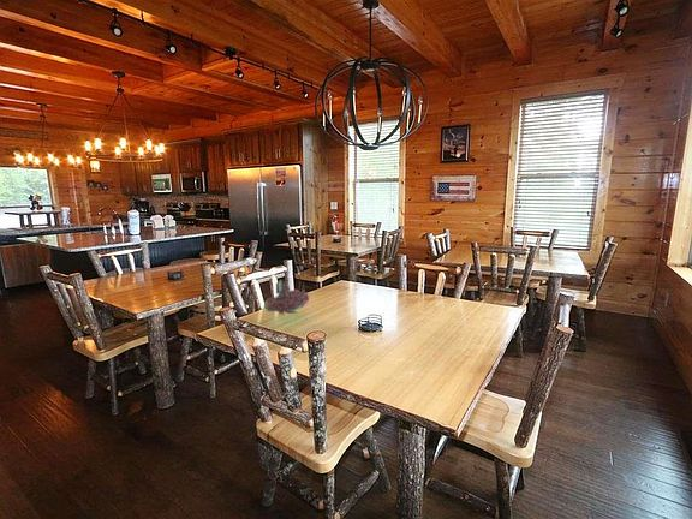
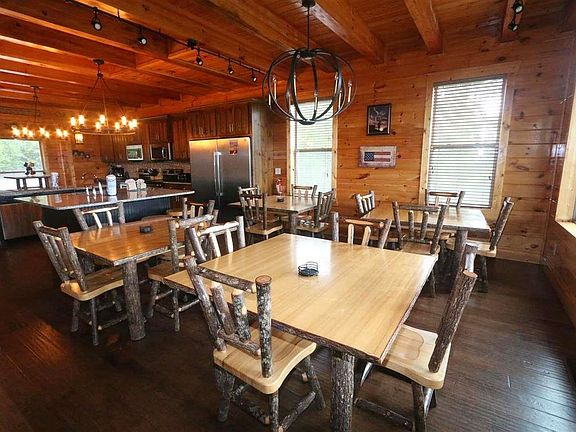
- succulent planter (292, 299)
